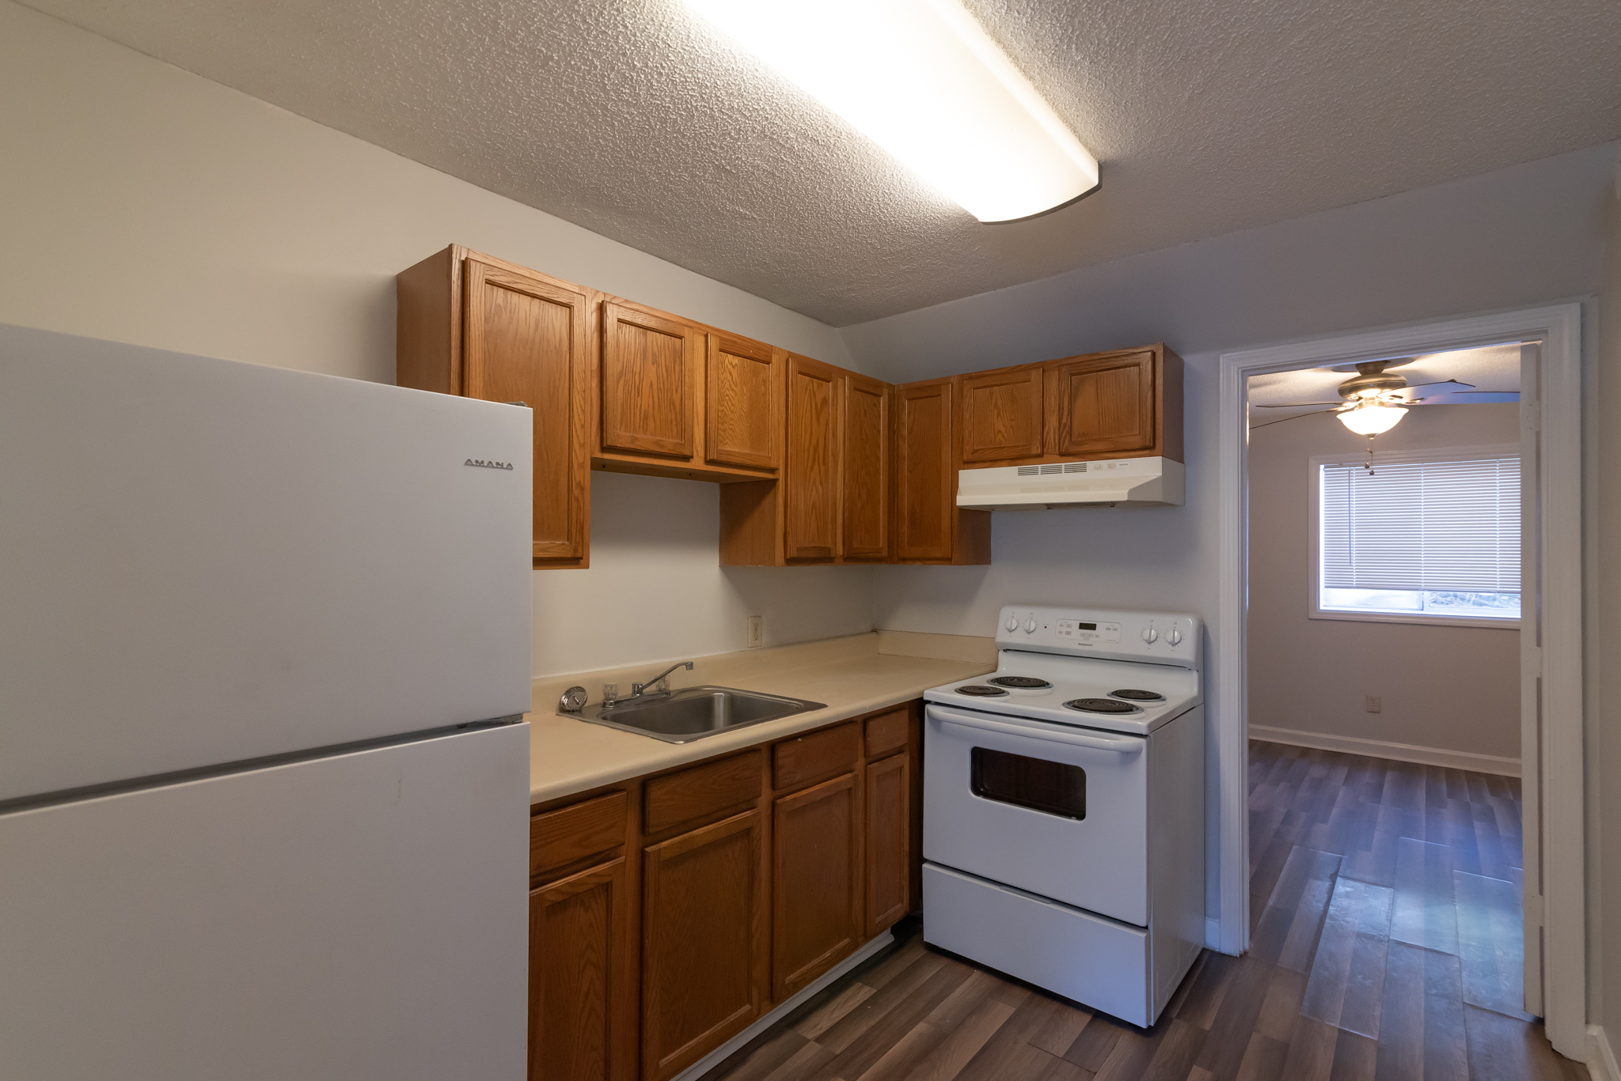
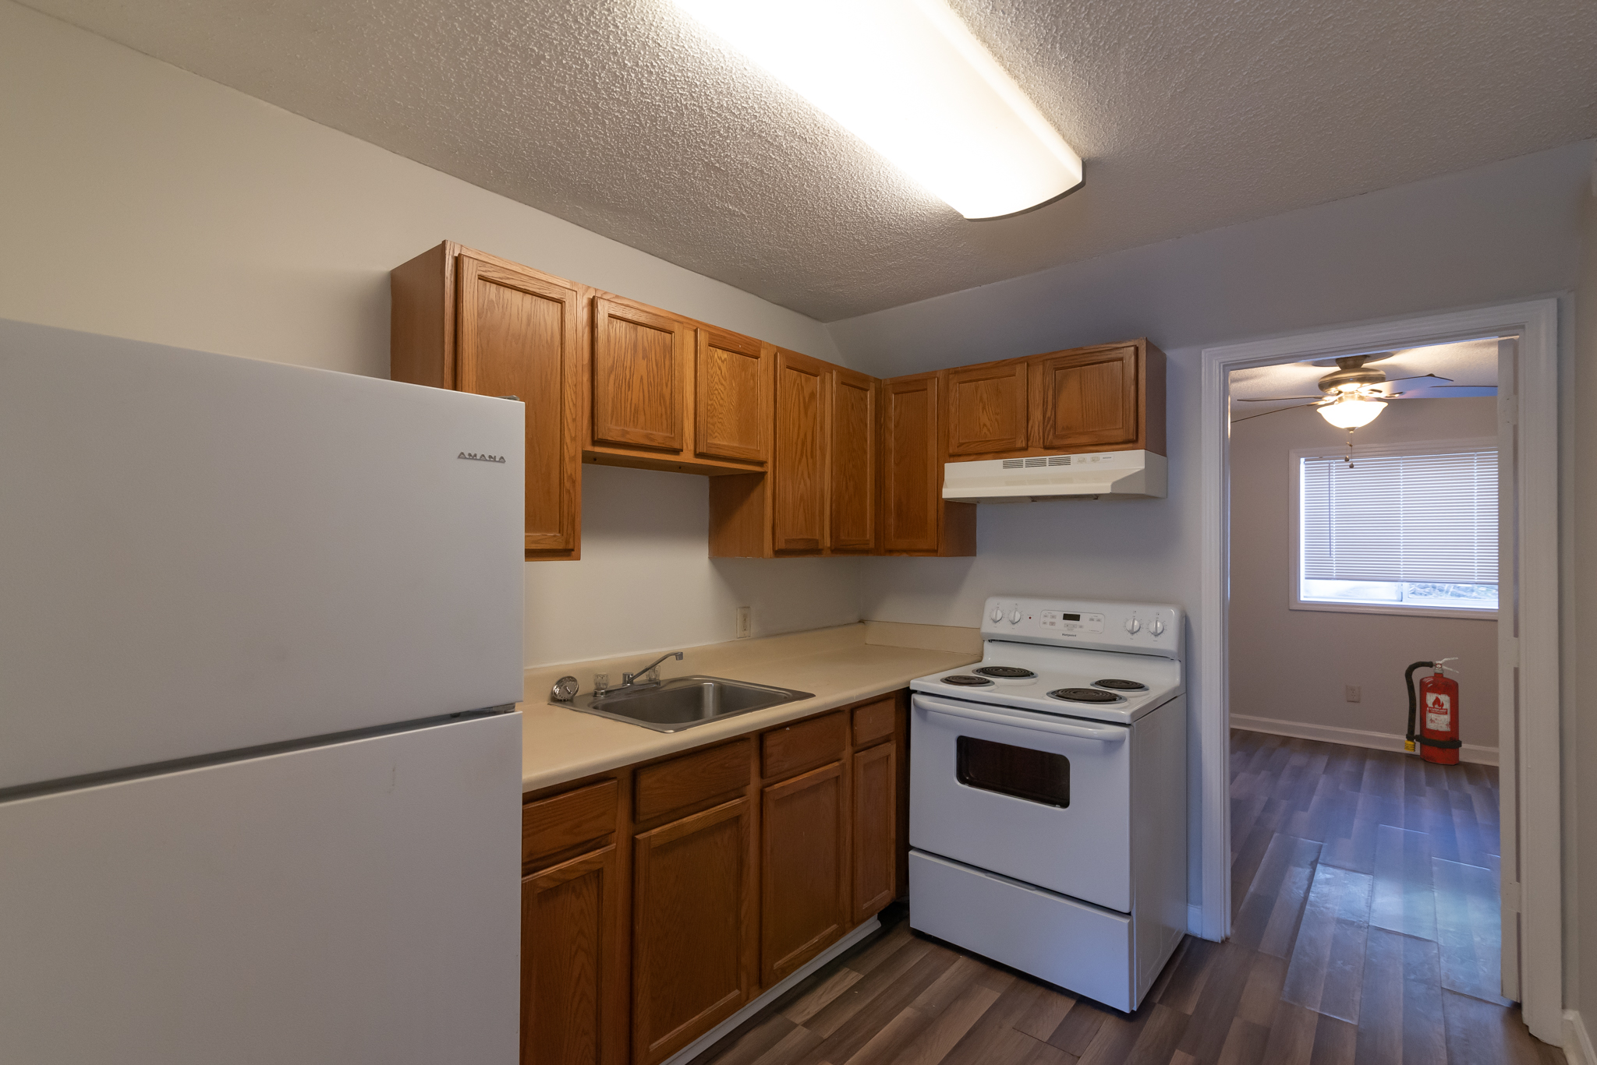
+ fire extinguisher (1432, 707)
